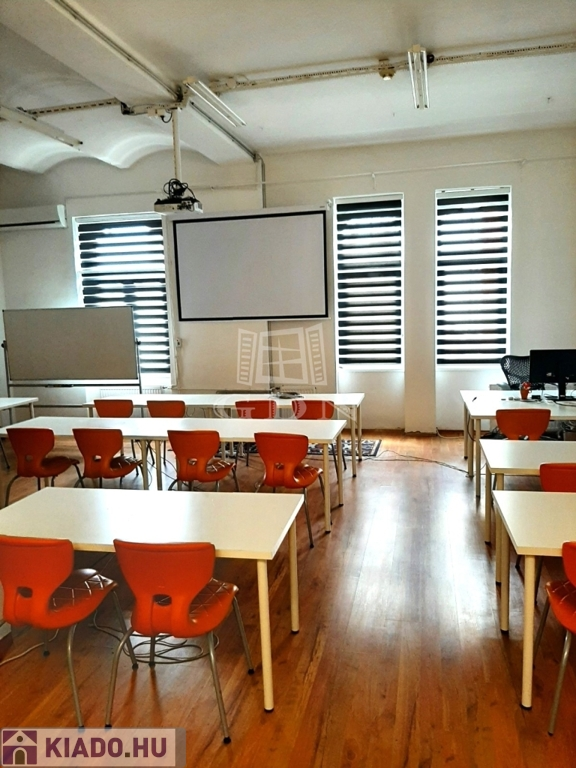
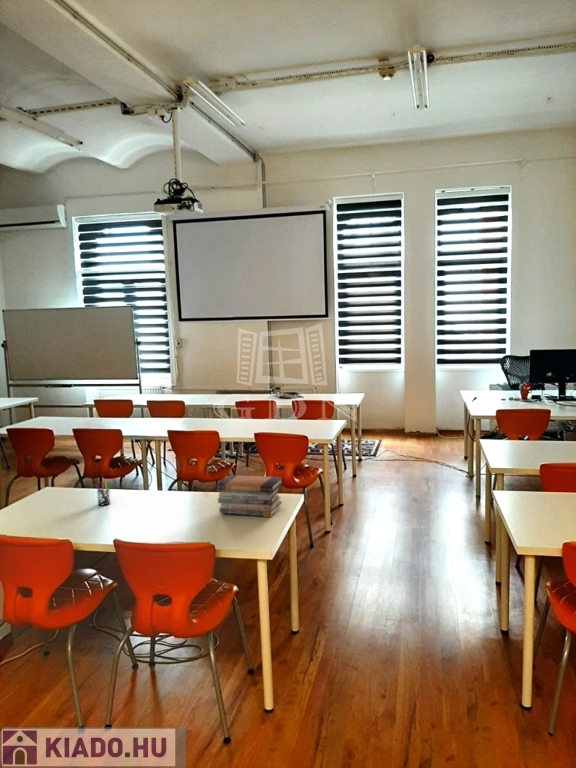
+ pen holder (104, 491)
+ book stack (249, 495)
